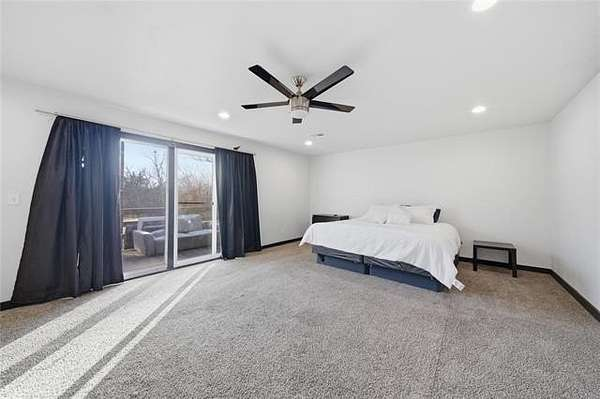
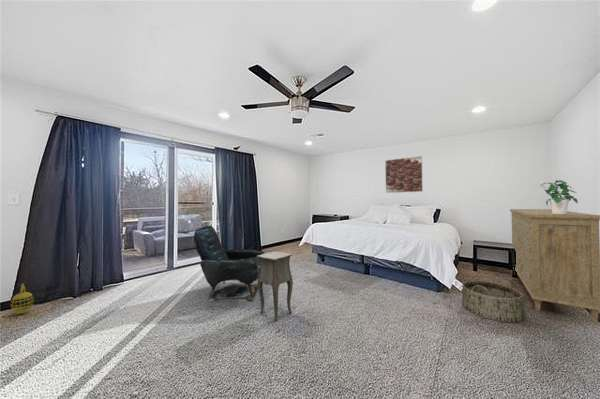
+ potted plant (558, 197)
+ dresser (543, 251)
+ lantern (22, 298)
+ basket (491, 296)
+ side table (275, 283)
+ armchair (235, 258)
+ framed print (403, 175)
